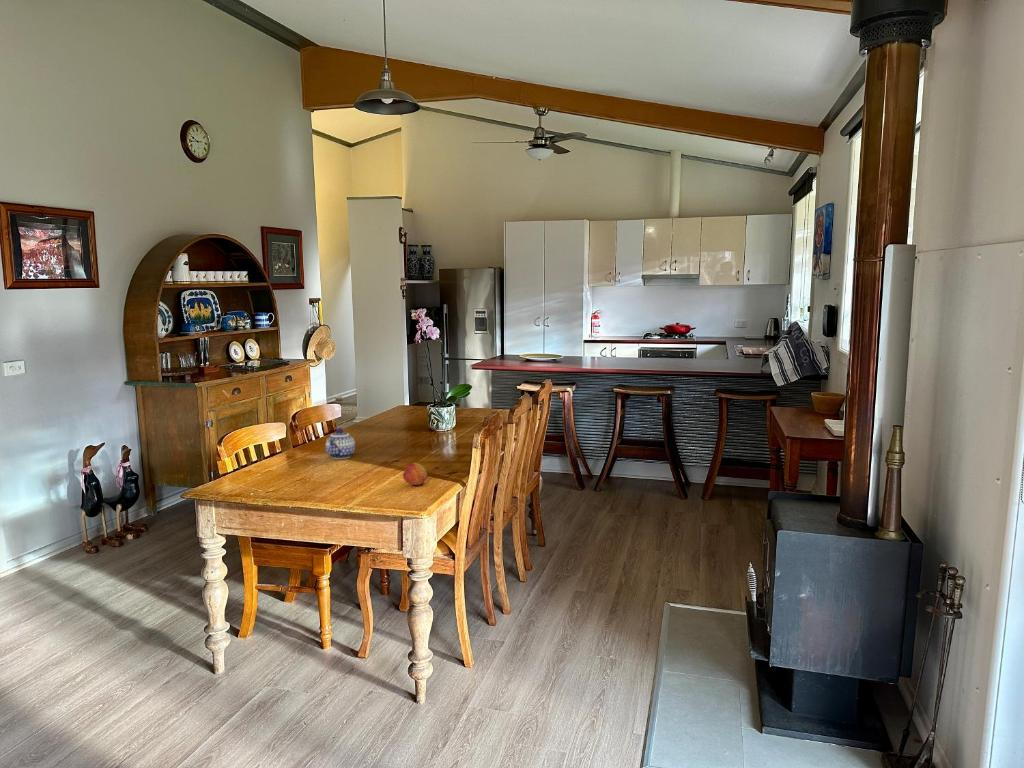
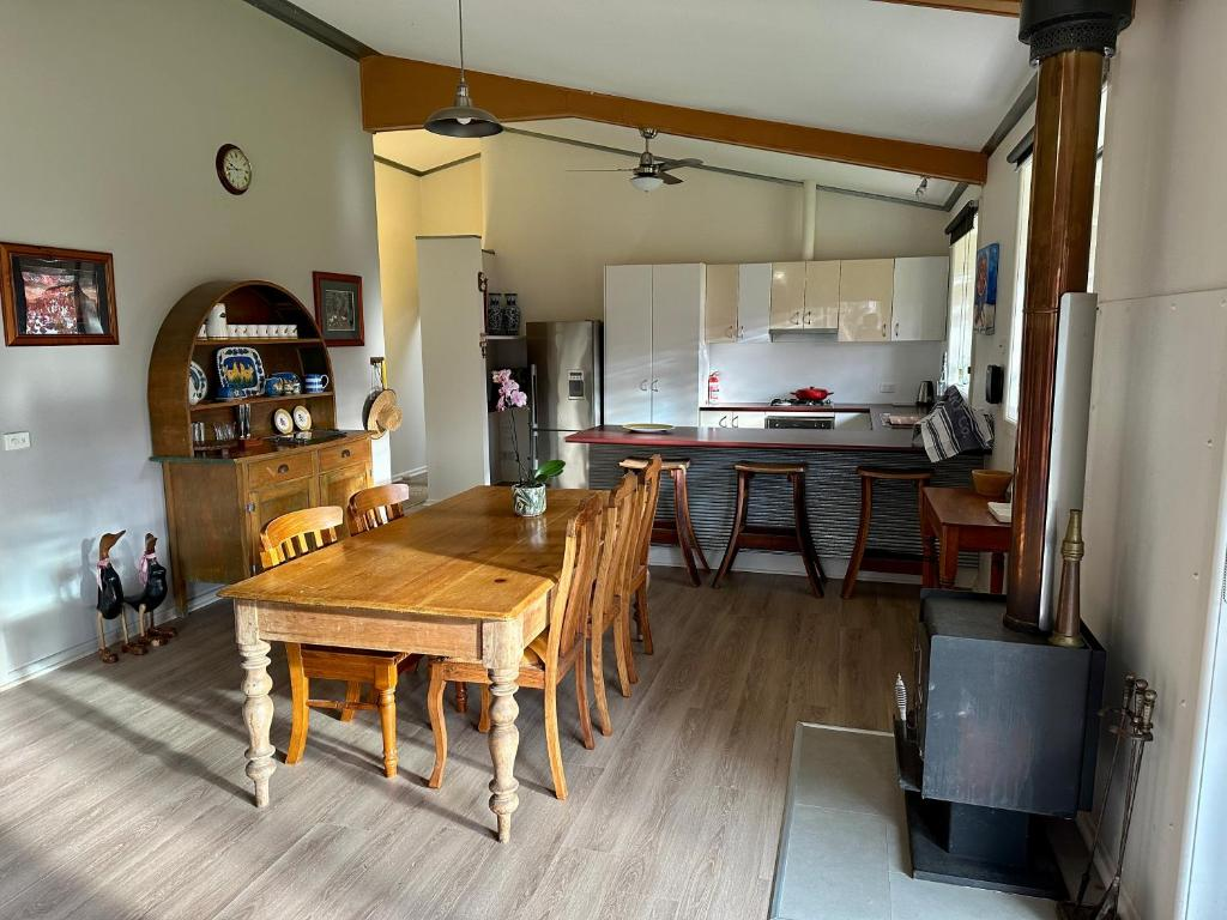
- teapot (340, 442)
- fruit (415, 473)
